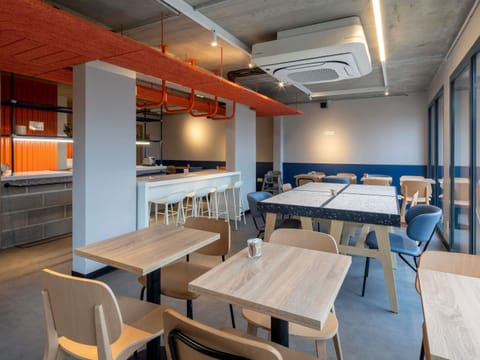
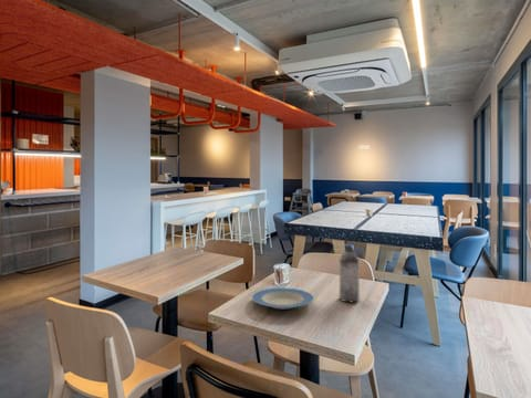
+ plate (282, 300)
+ water bottle (348, 272)
